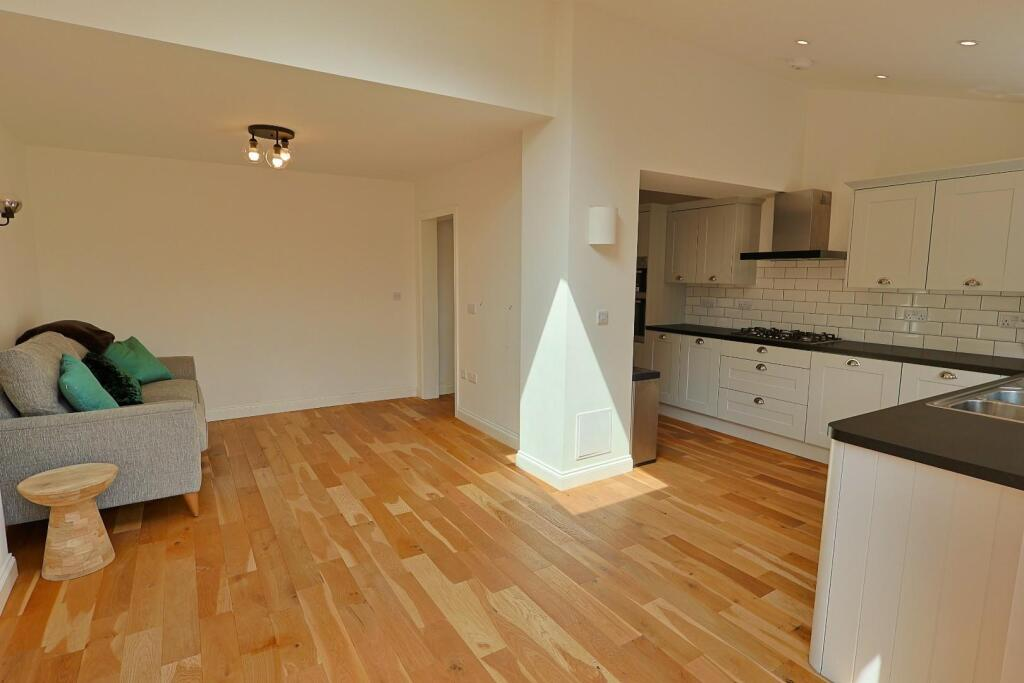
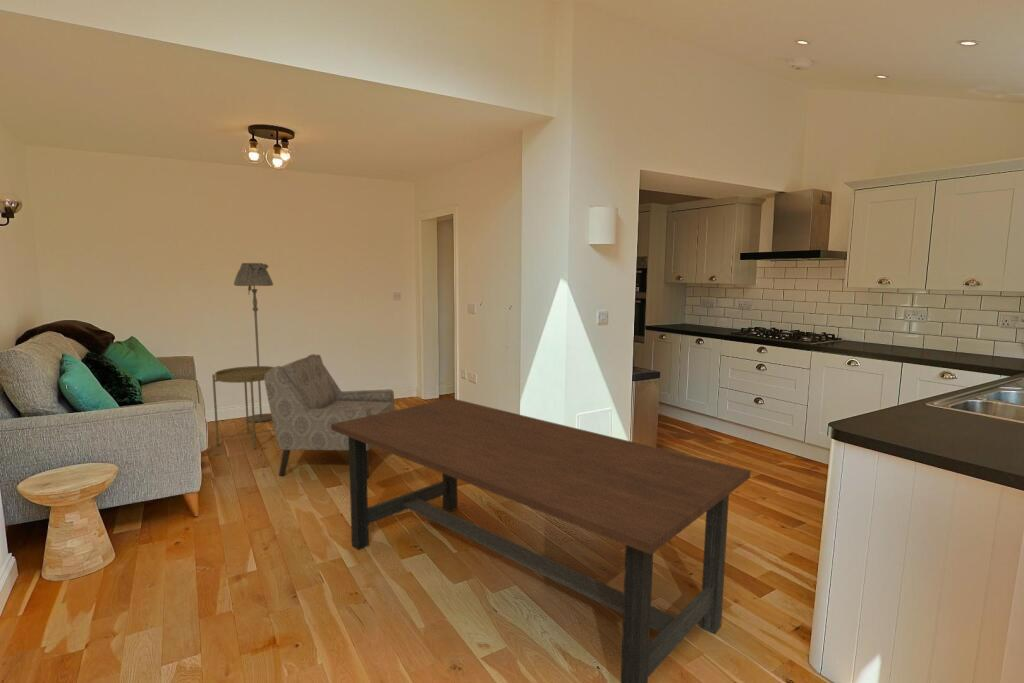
+ side table (247, 406)
+ floor lamp (256, 342)
+ chair (336, 411)
+ dining table (517, 502)
